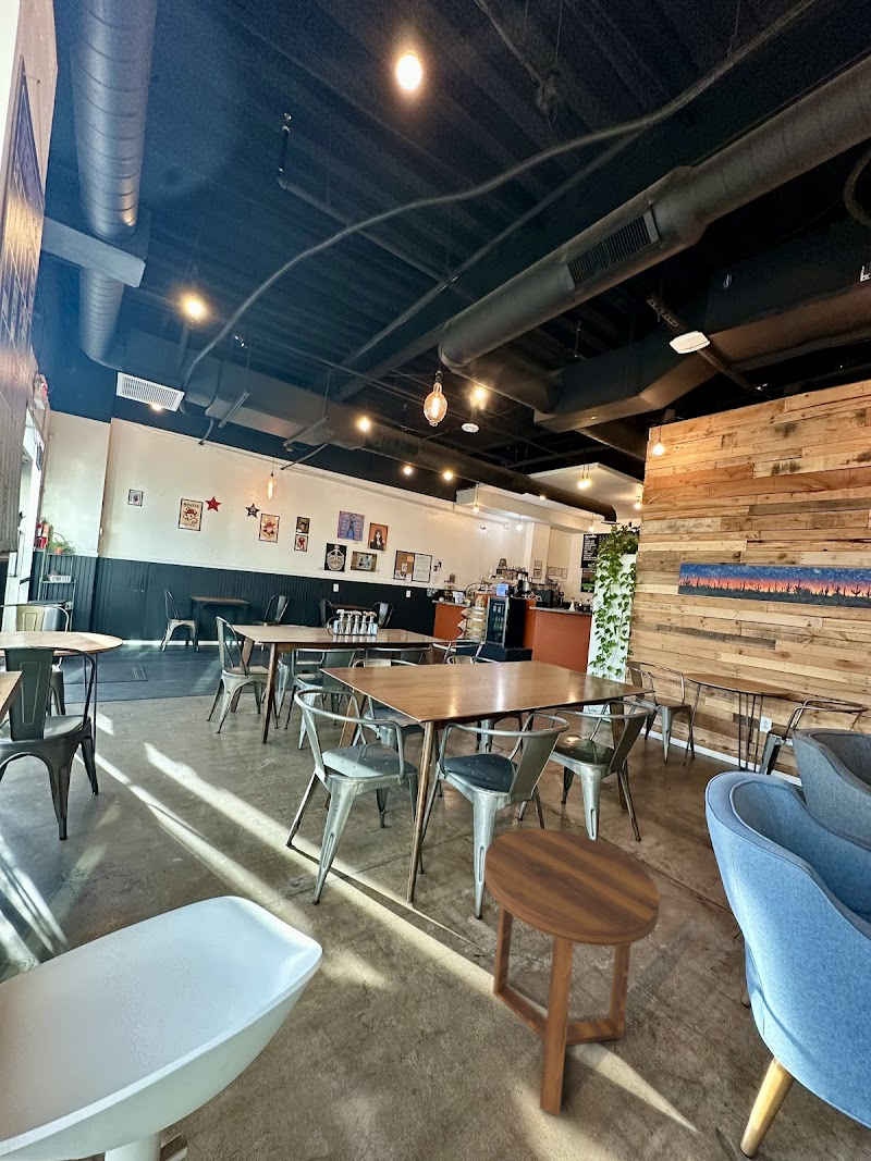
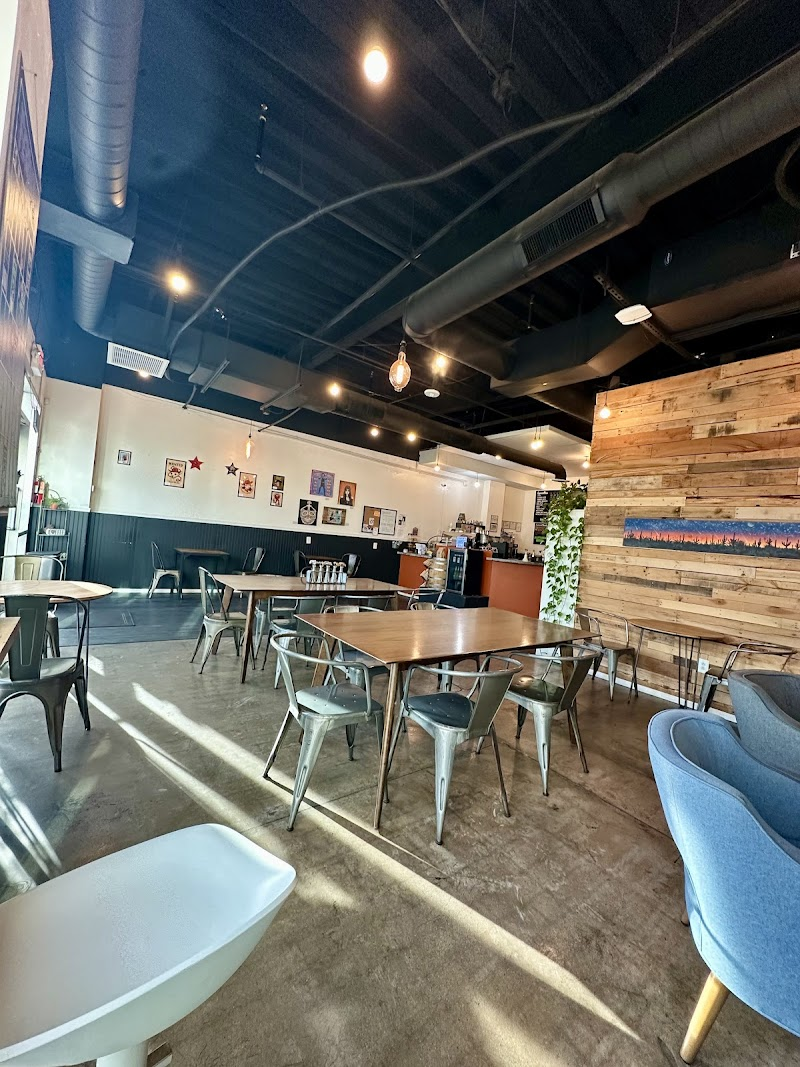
- side table (561, 954)
